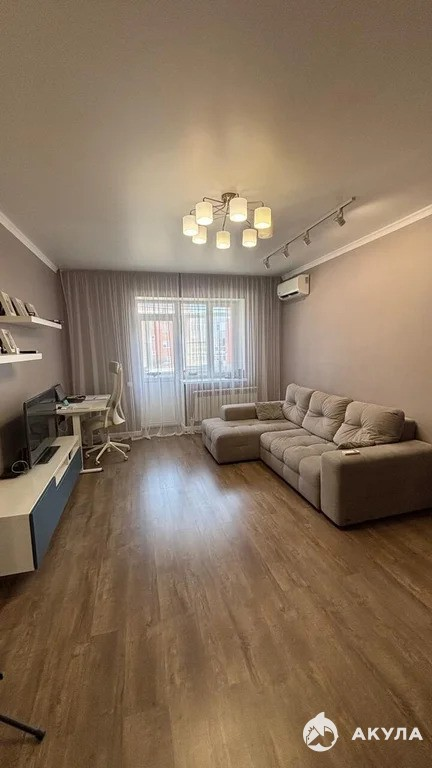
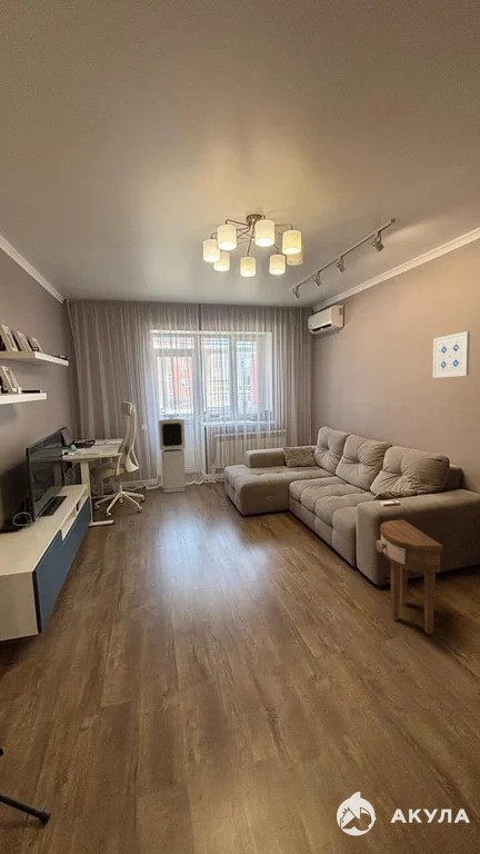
+ wall art (450, 356)
+ side table (407, 575)
+ air purifier (172, 454)
